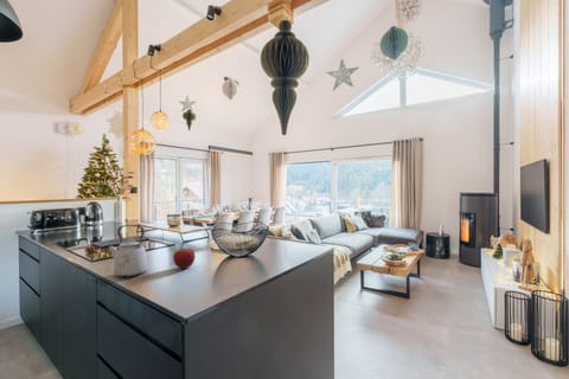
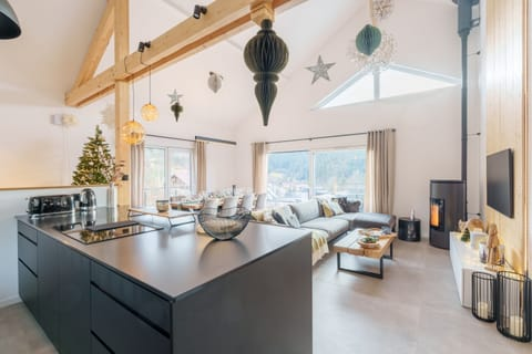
- fruit (184, 257)
- kettle (126, 249)
